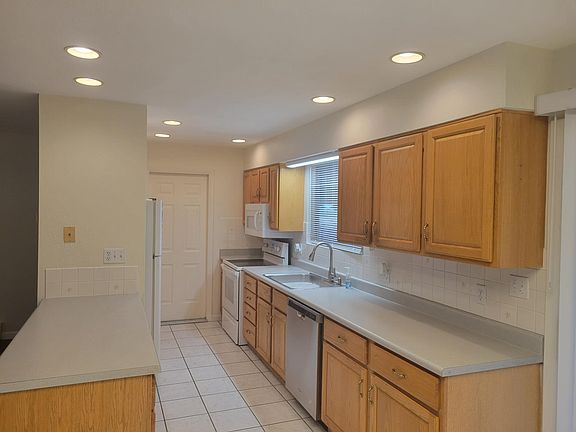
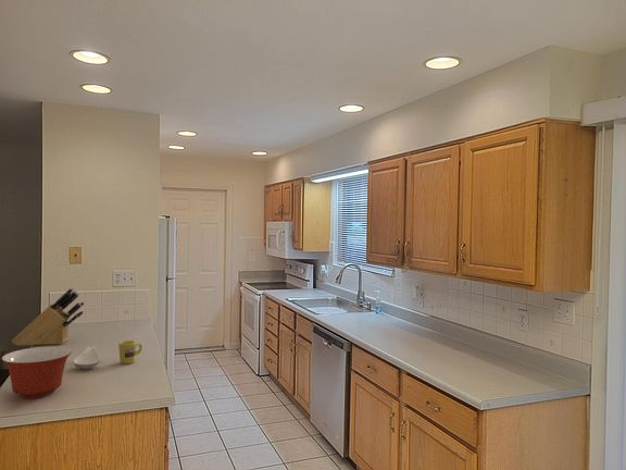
+ knife block (49, 316)
+ mixing bowl (37, 373)
+ spoon rest (88, 357)
+ mug (130, 351)
